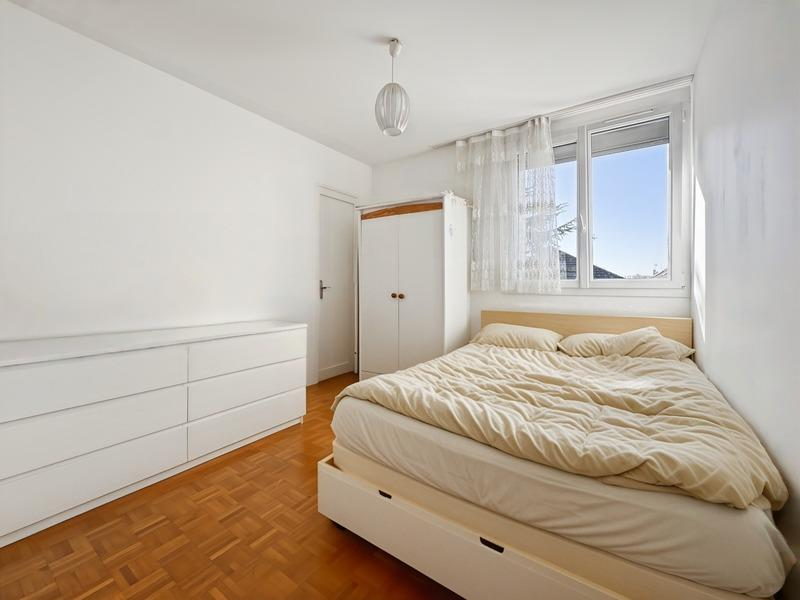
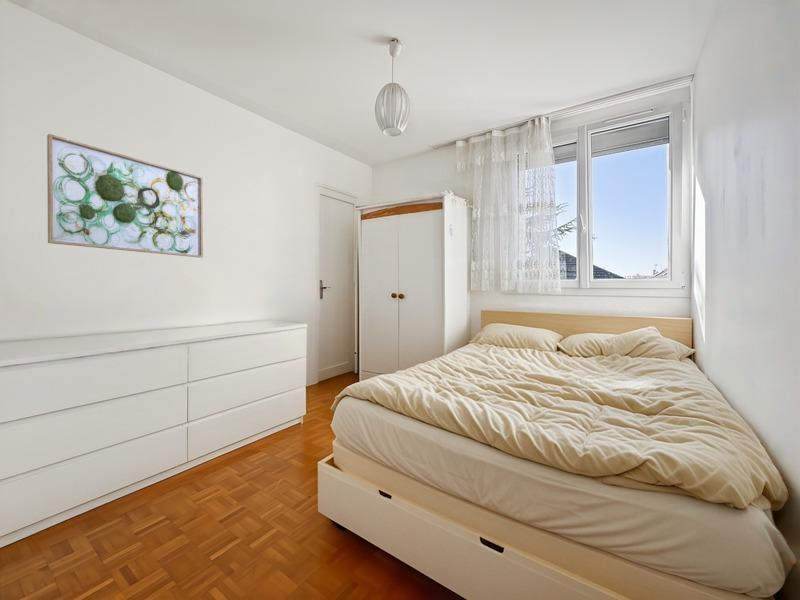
+ wall art (137, 205)
